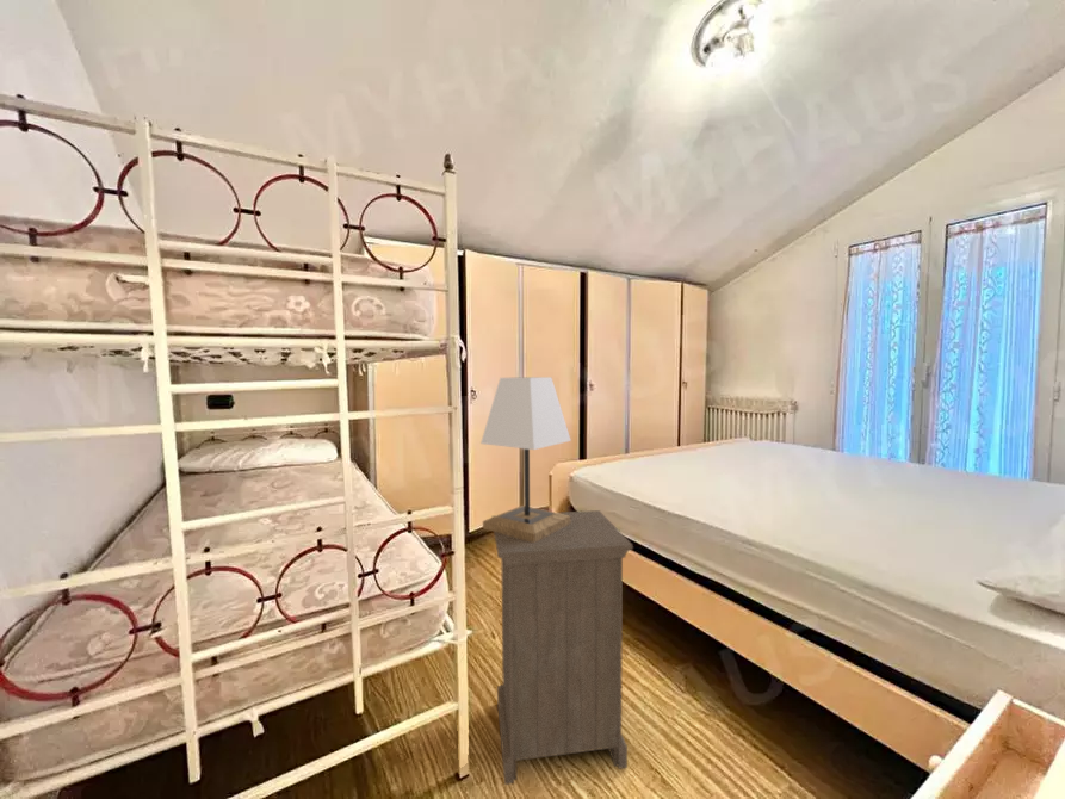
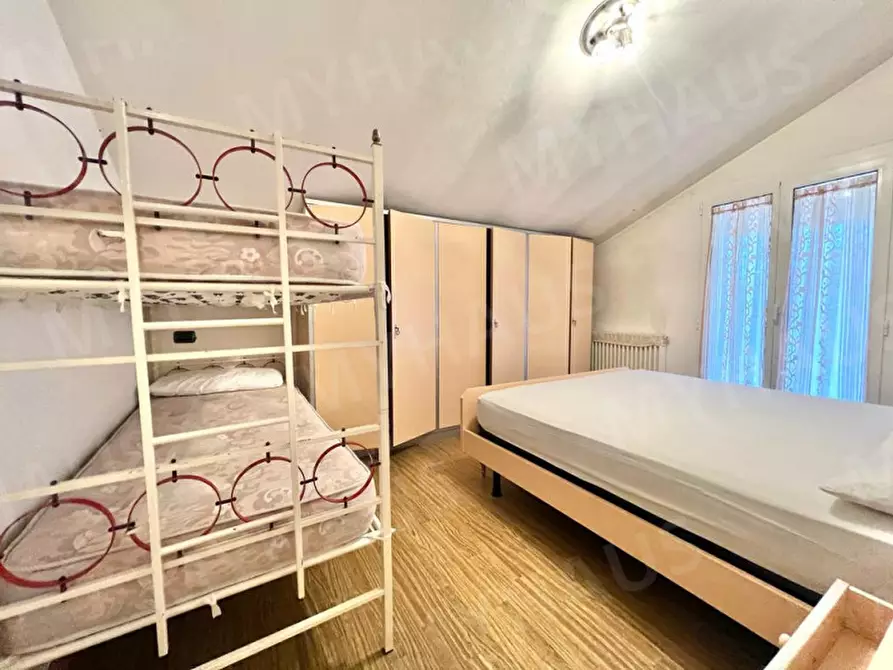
- lamp (526, 451)
- nightstand (556, 631)
